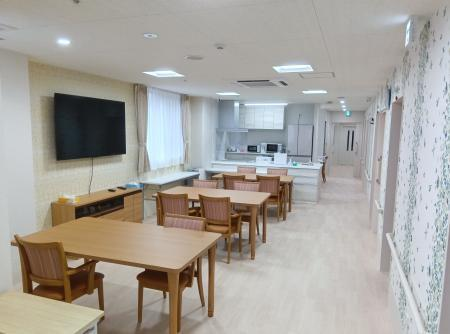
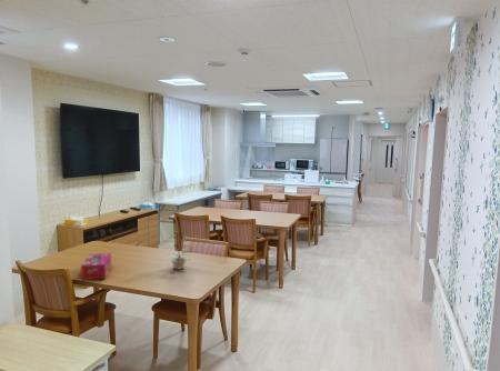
+ plant (179, 245)
+ tissue box (97, 265)
